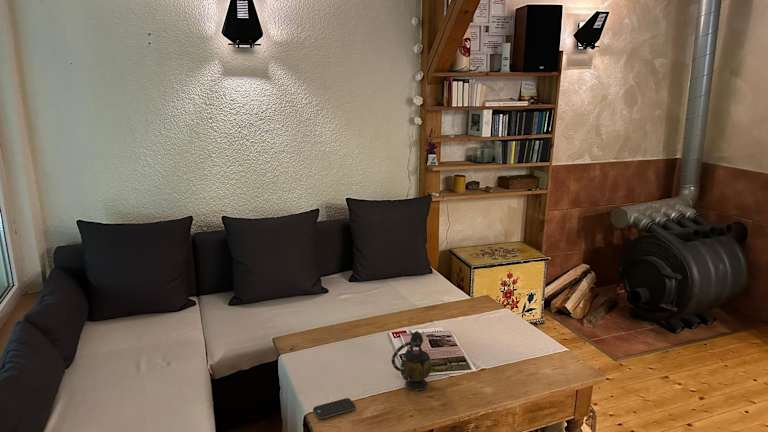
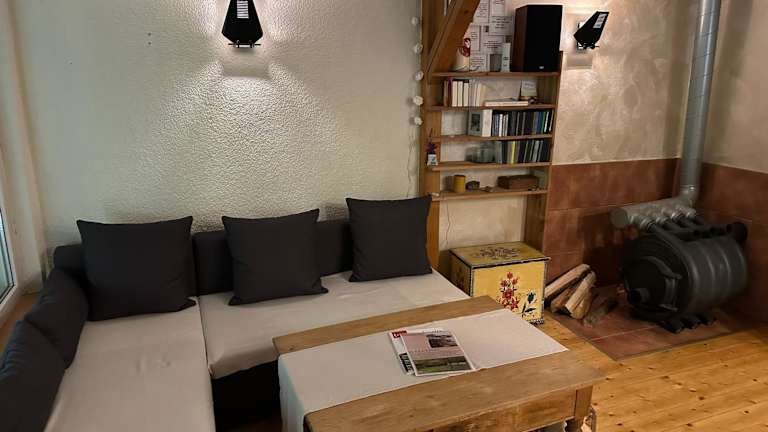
- smartphone (334, 408)
- teapot (424, 356)
